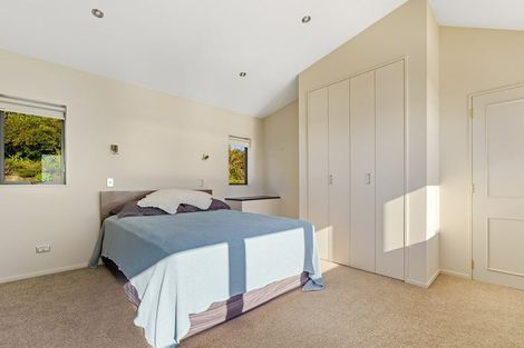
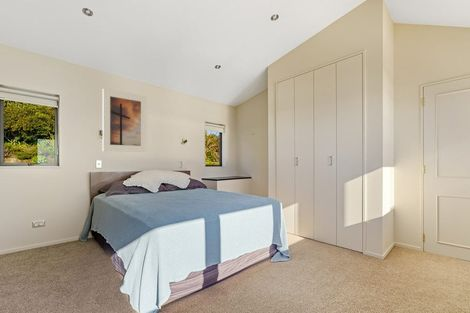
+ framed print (126, 122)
